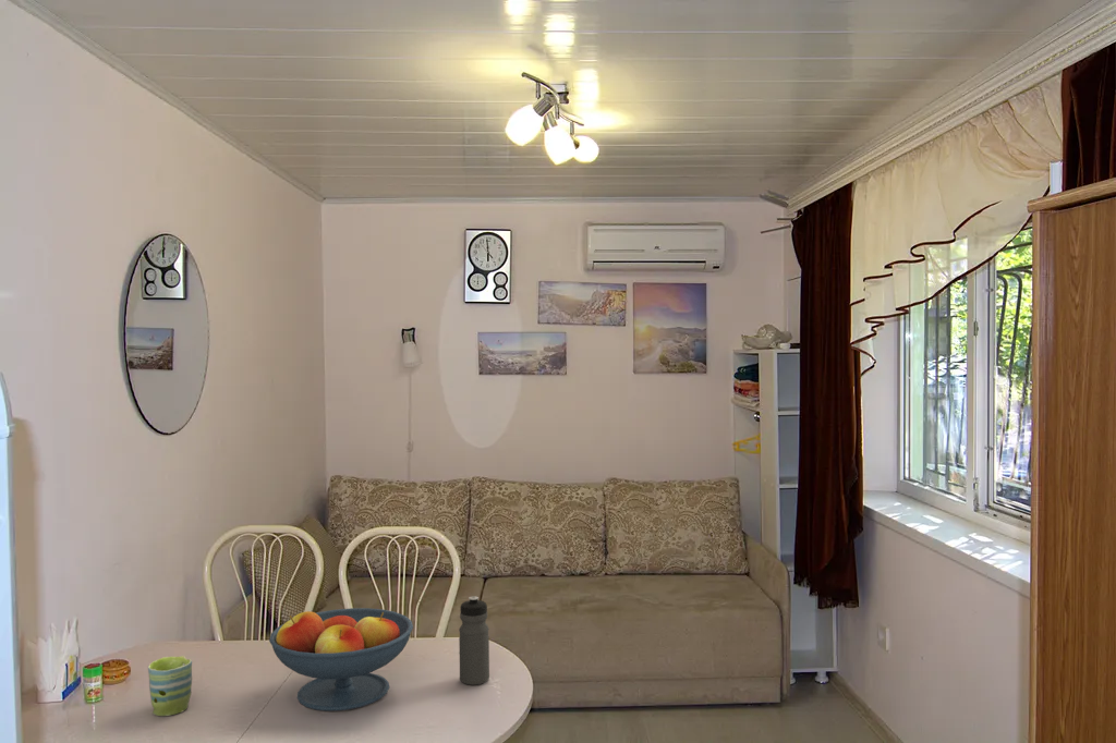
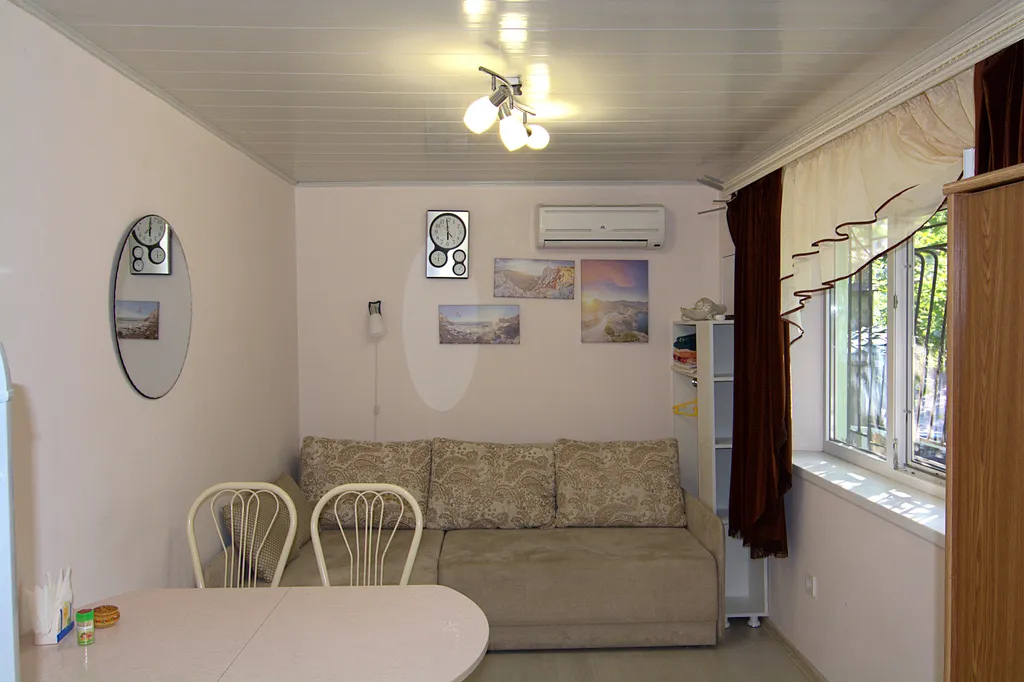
- water bottle (474, 638)
- mug (174, 682)
- fruit bowl (342, 649)
